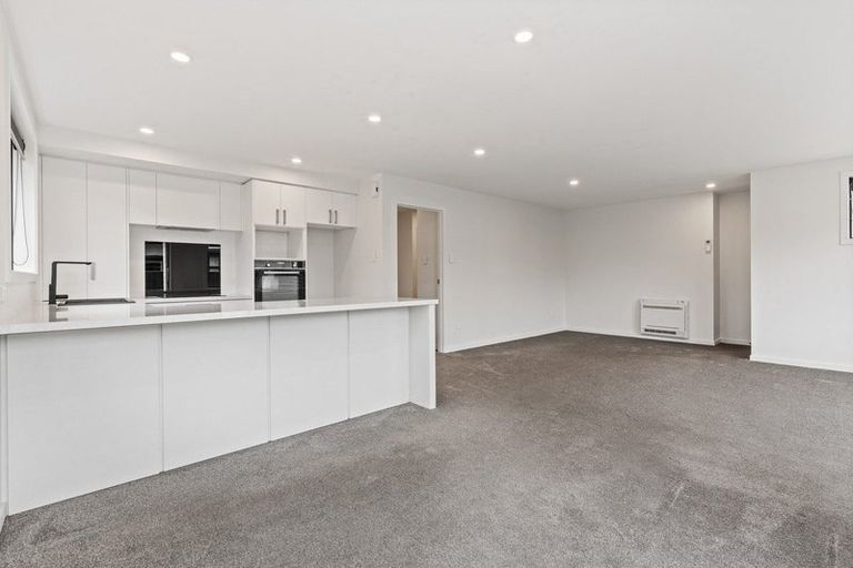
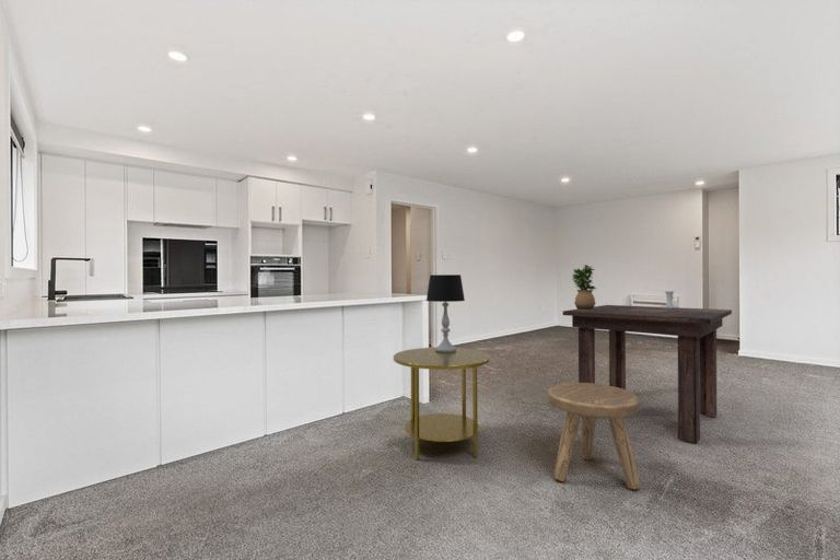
+ table lamp (445, 312)
+ side table (442, 413)
+ stool (593, 433)
+ candle holder (668, 299)
+ potted plant (582, 287)
+ dining table (625, 362)
